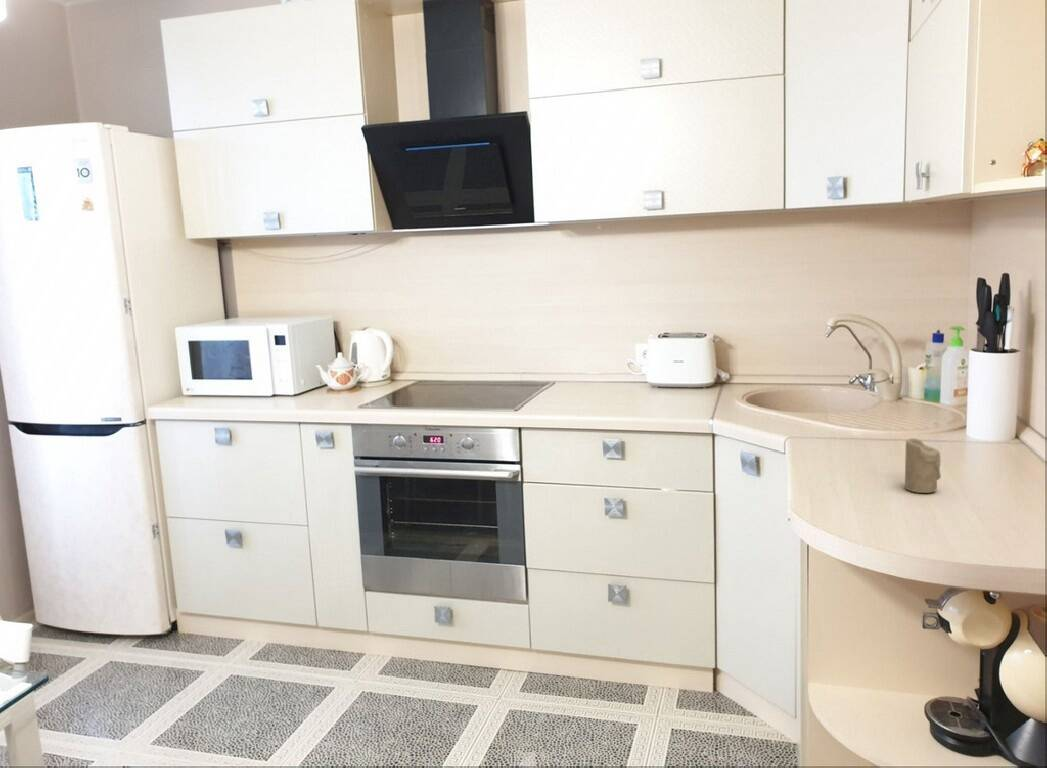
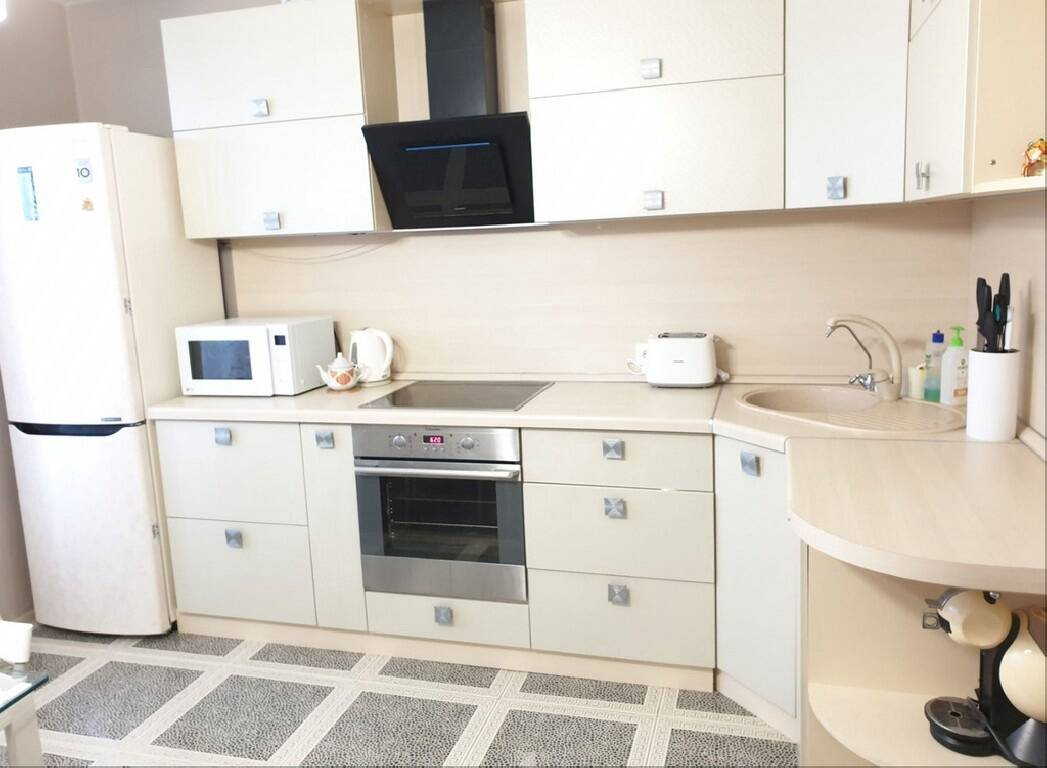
- candle (923, 465)
